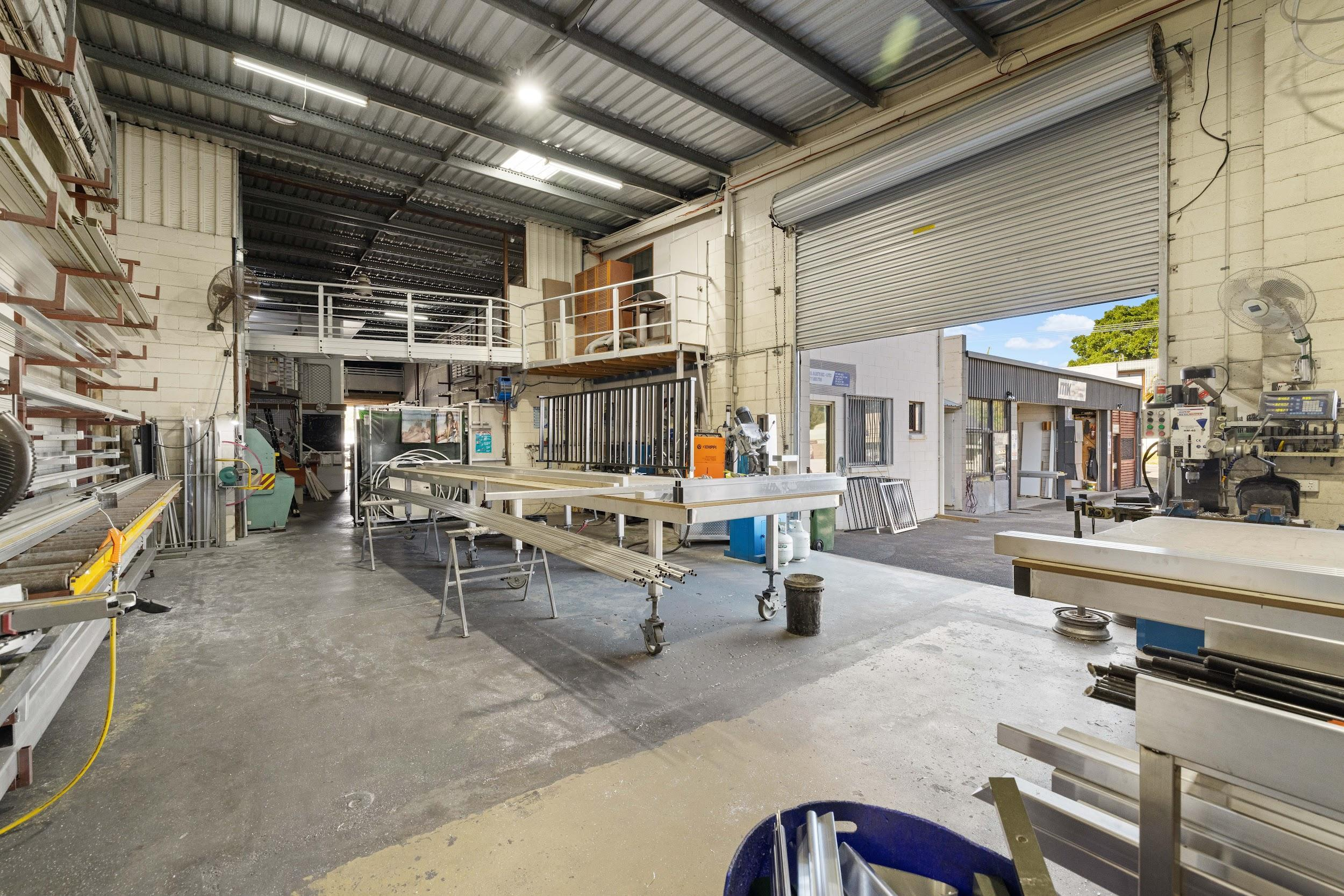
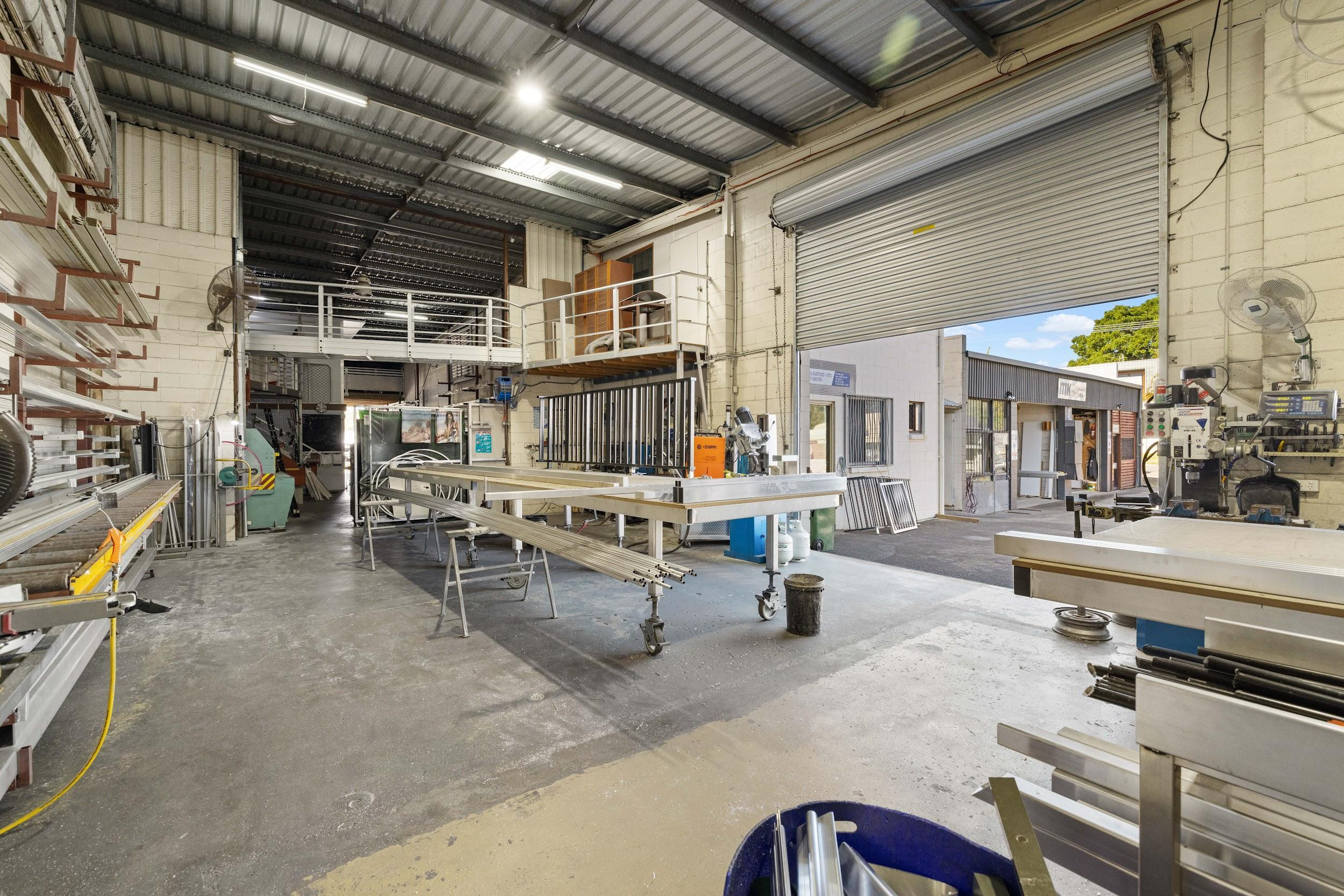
- ceiling fan (474, 260)
